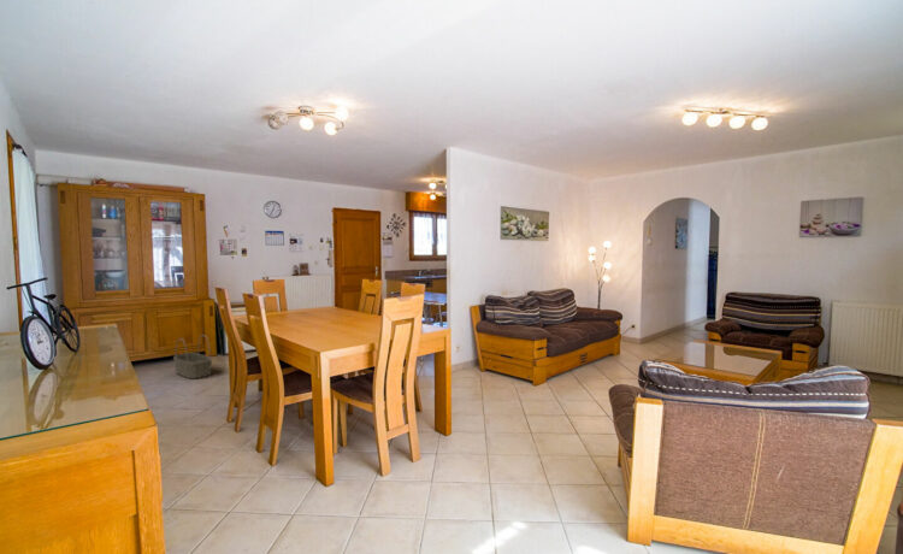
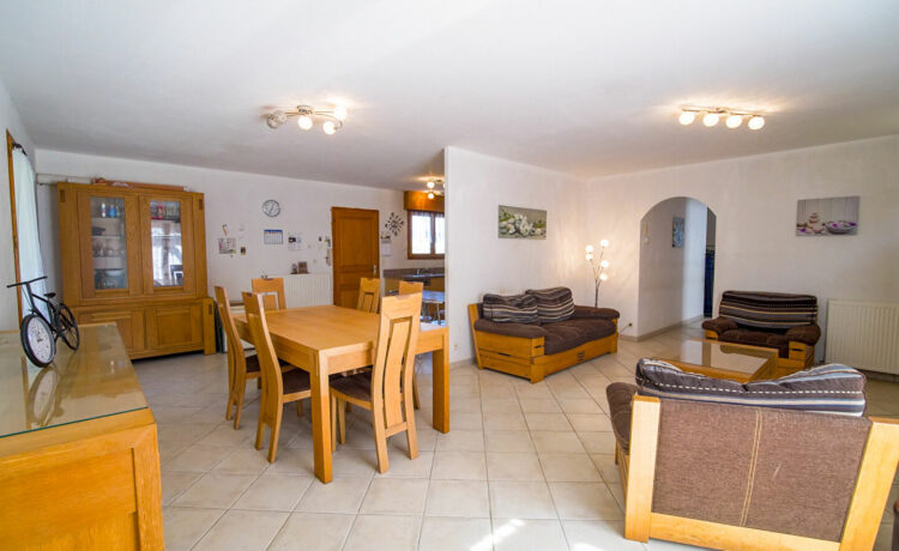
- basket (191, 354)
